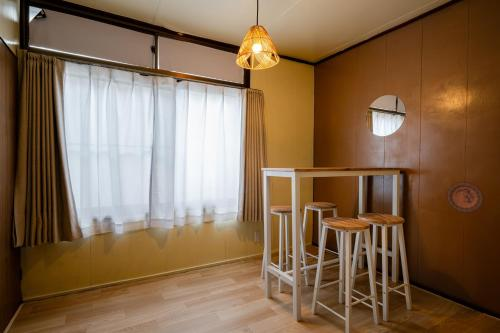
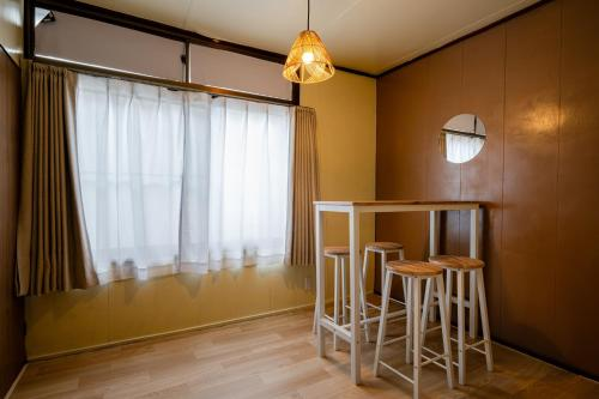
- decorative plate (464, 197)
